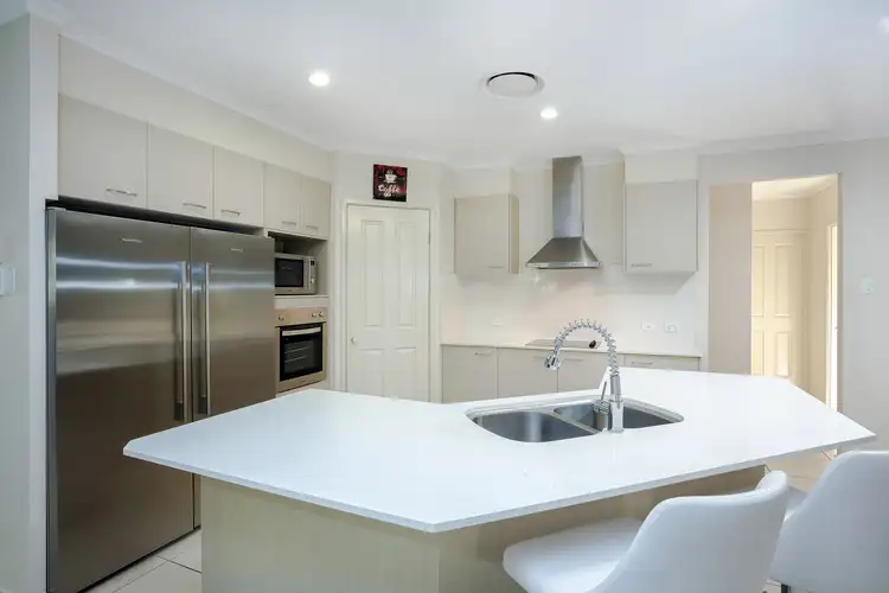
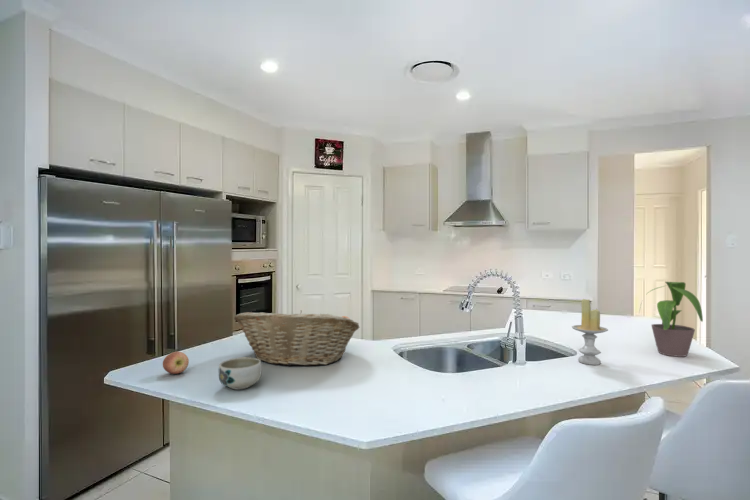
+ potted plant (671, 317)
+ apple (176, 362)
+ fruit basket (297, 332)
+ bowl (240, 374)
+ candle (589, 330)
